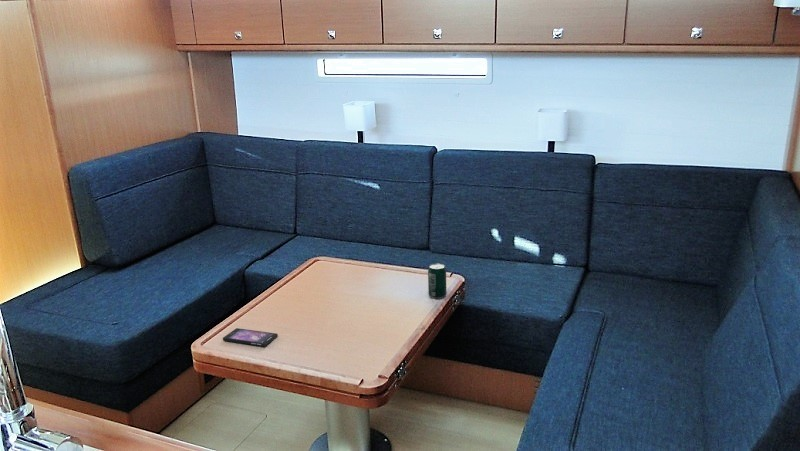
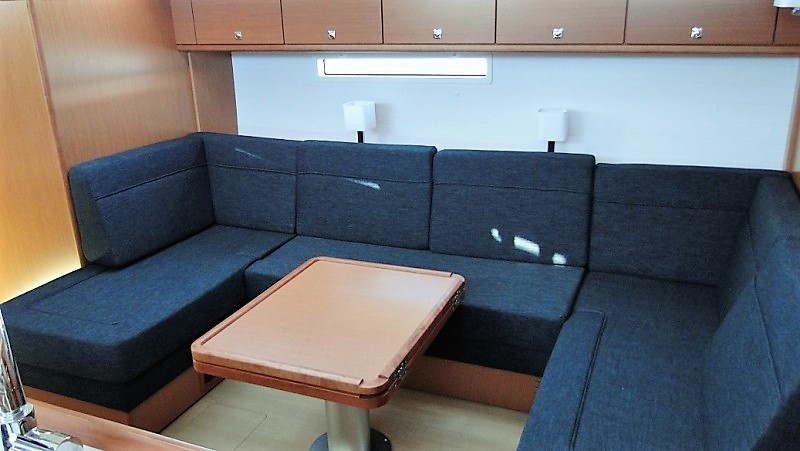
- beverage can (437, 280)
- smartphone (250, 336)
